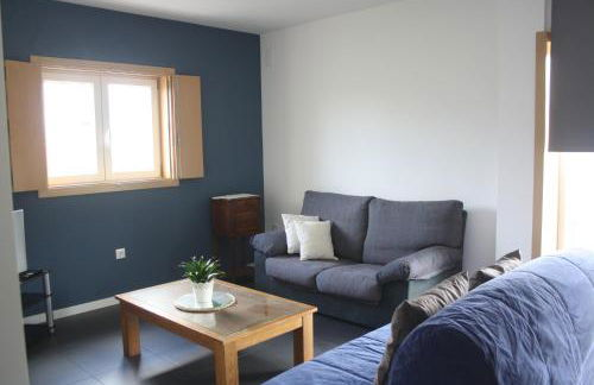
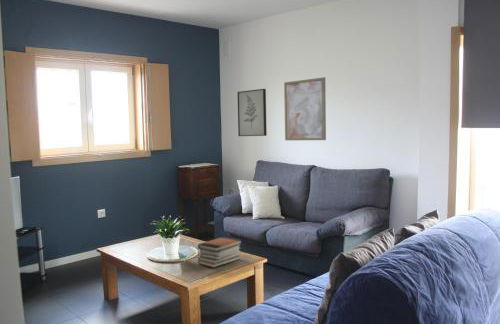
+ book stack (220, 251)
+ wall art (251, 113)
+ wall art (304, 110)
